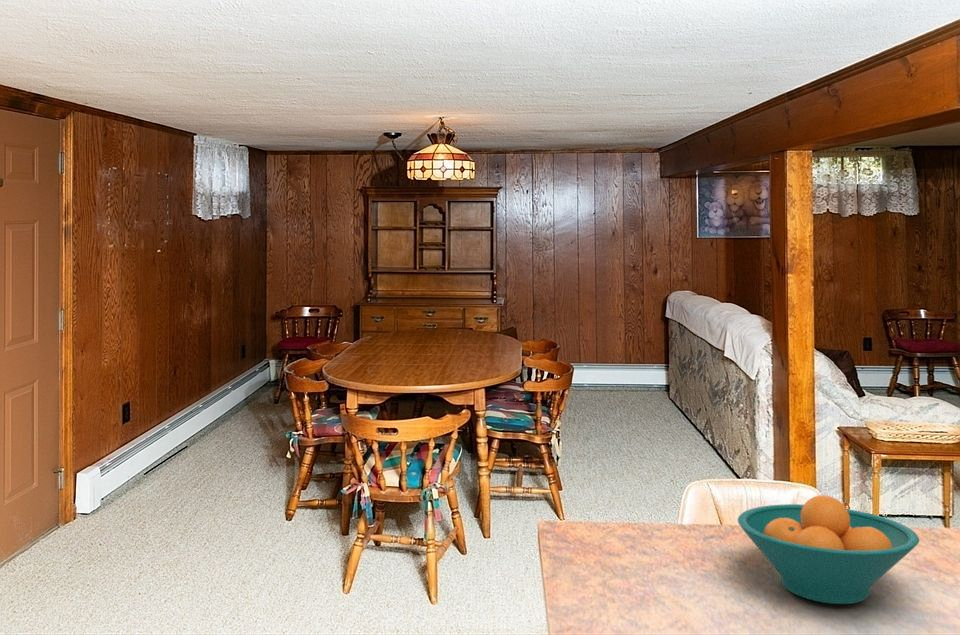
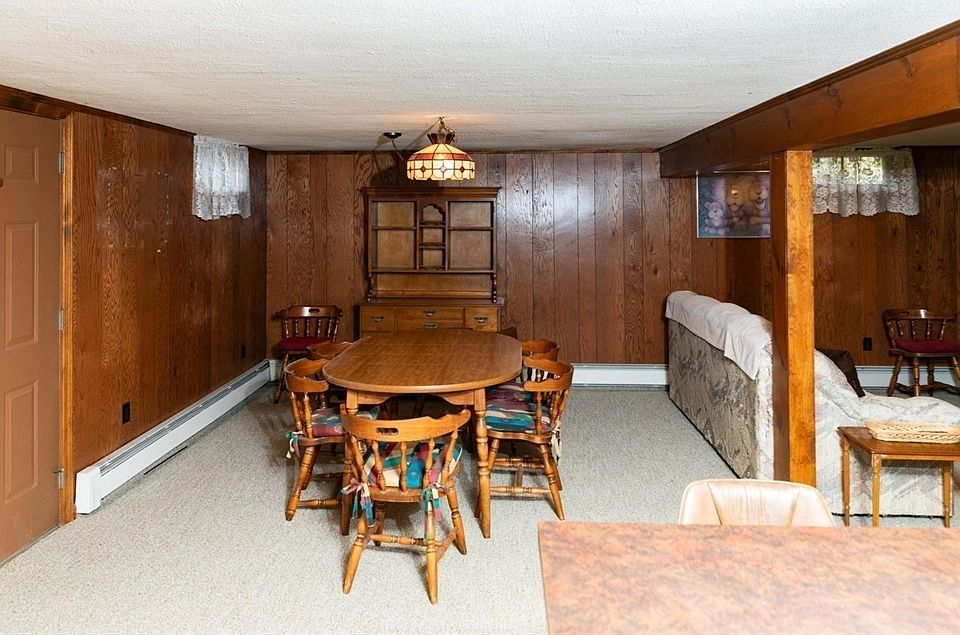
- fruit bowl (824, 543)
